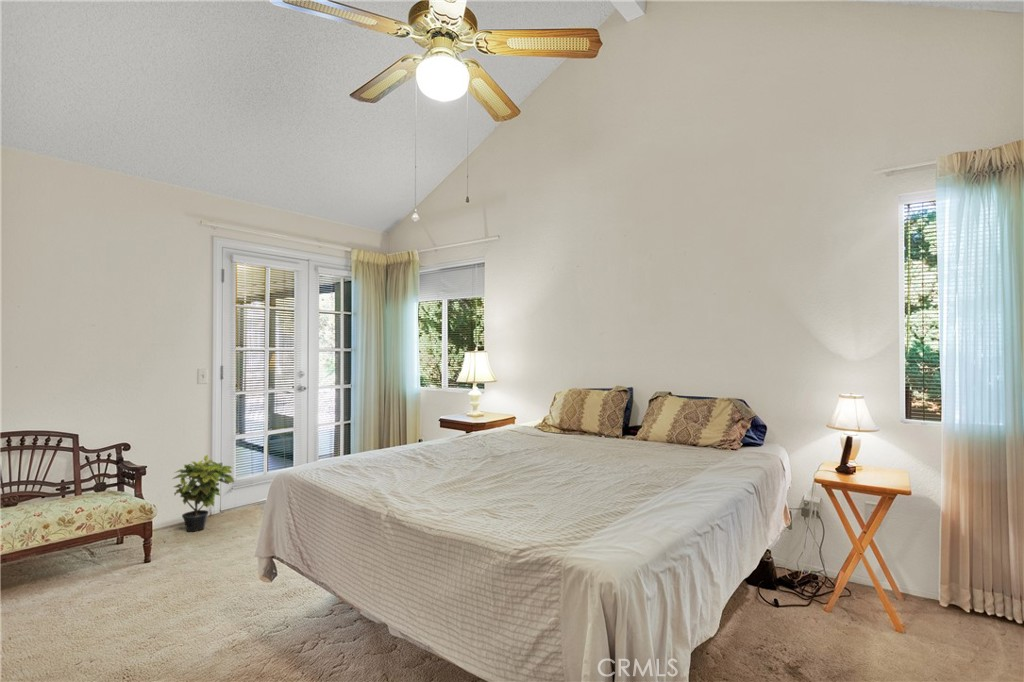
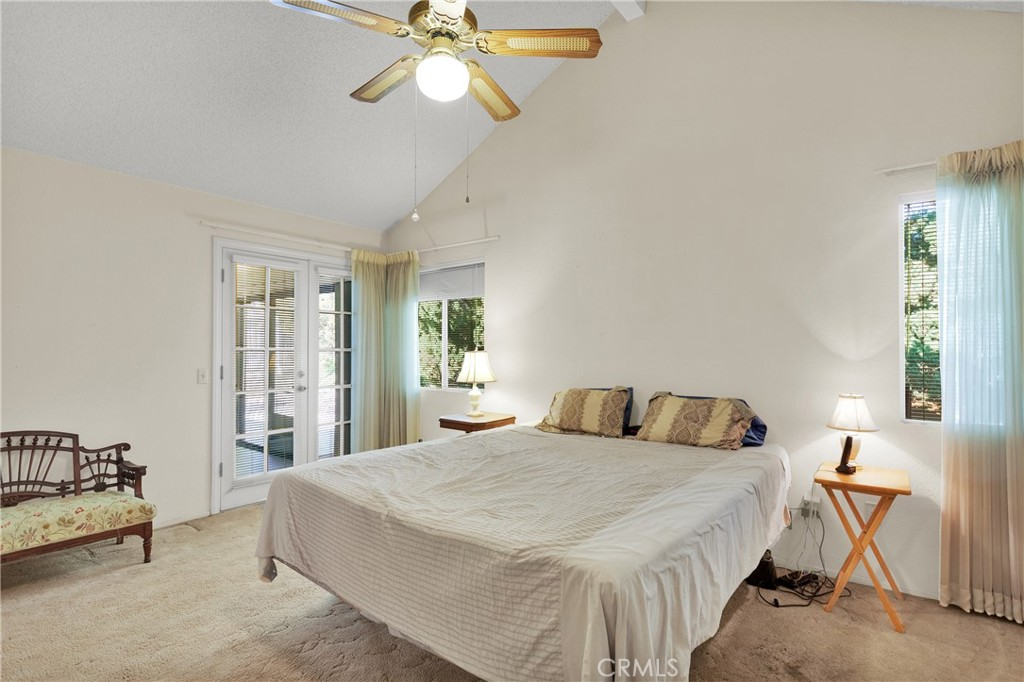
- potted plant (200, 492)
